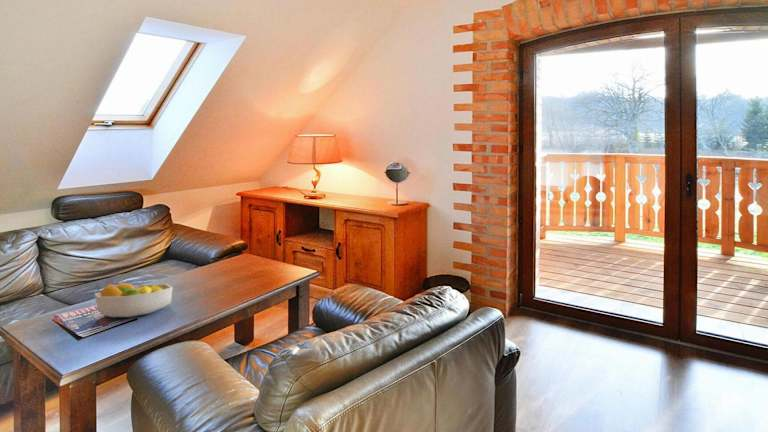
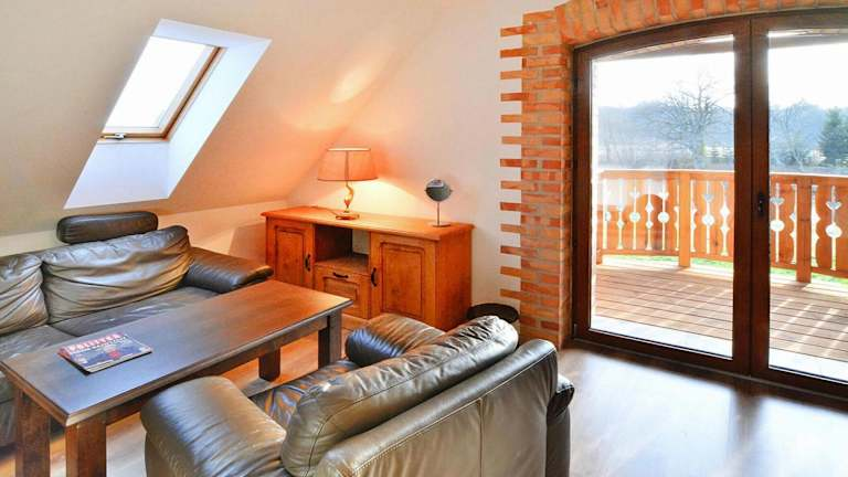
- fruit bowl (135, 296)
